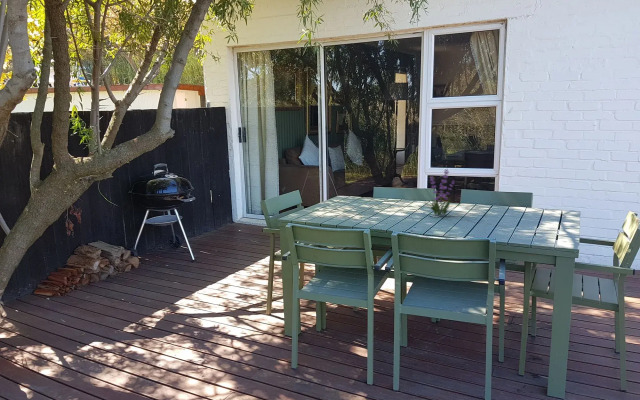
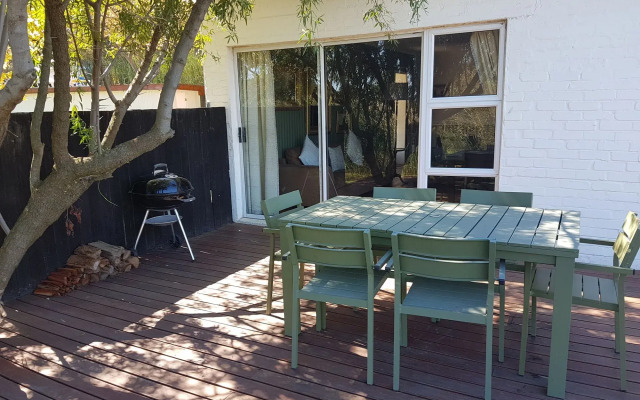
- plant (441, 191)
